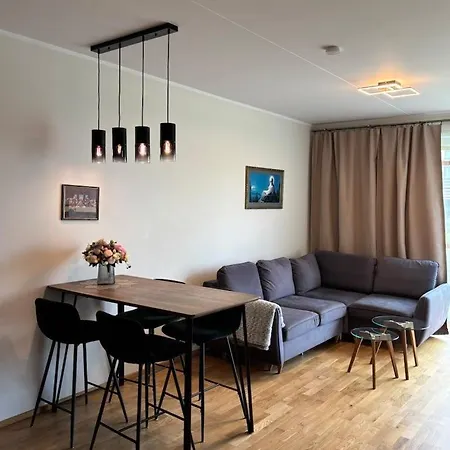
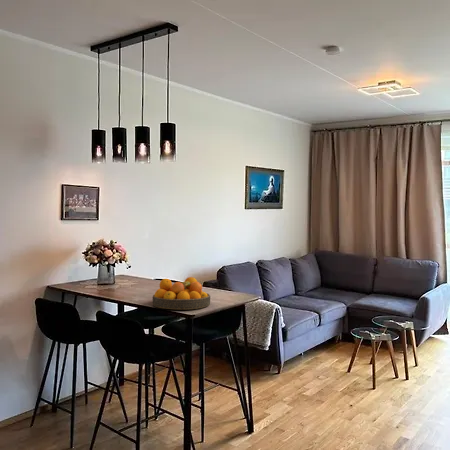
+ fruit bowl (181, 291)
